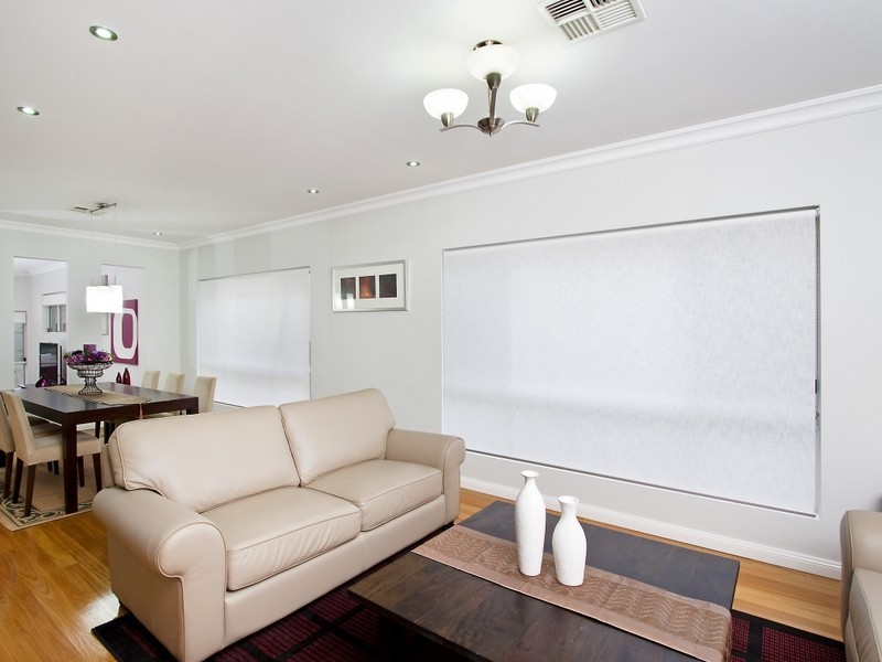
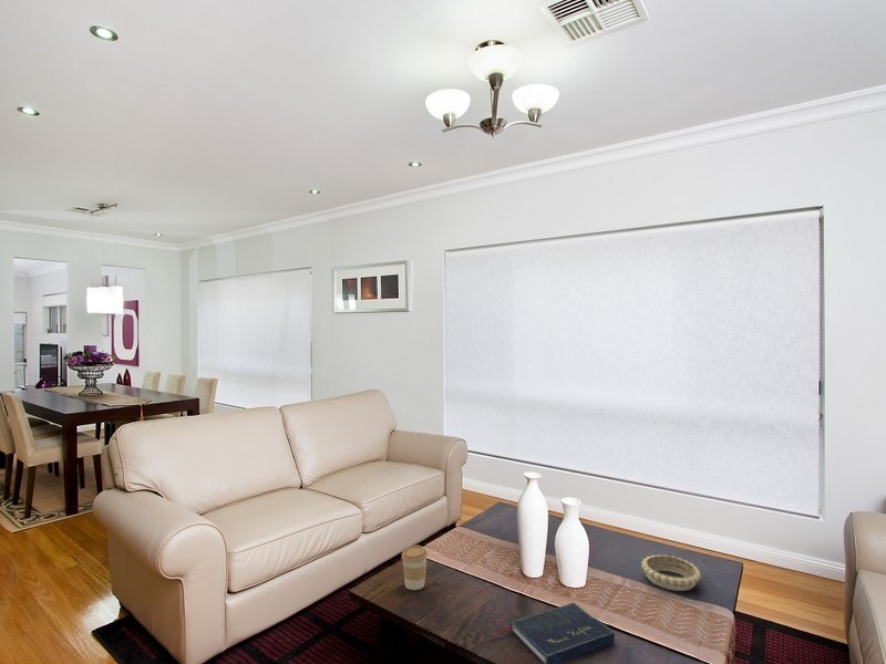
+ decorative bowl (670, 570)
+ coffee cup (414, 567)
+ book (548, 634)
